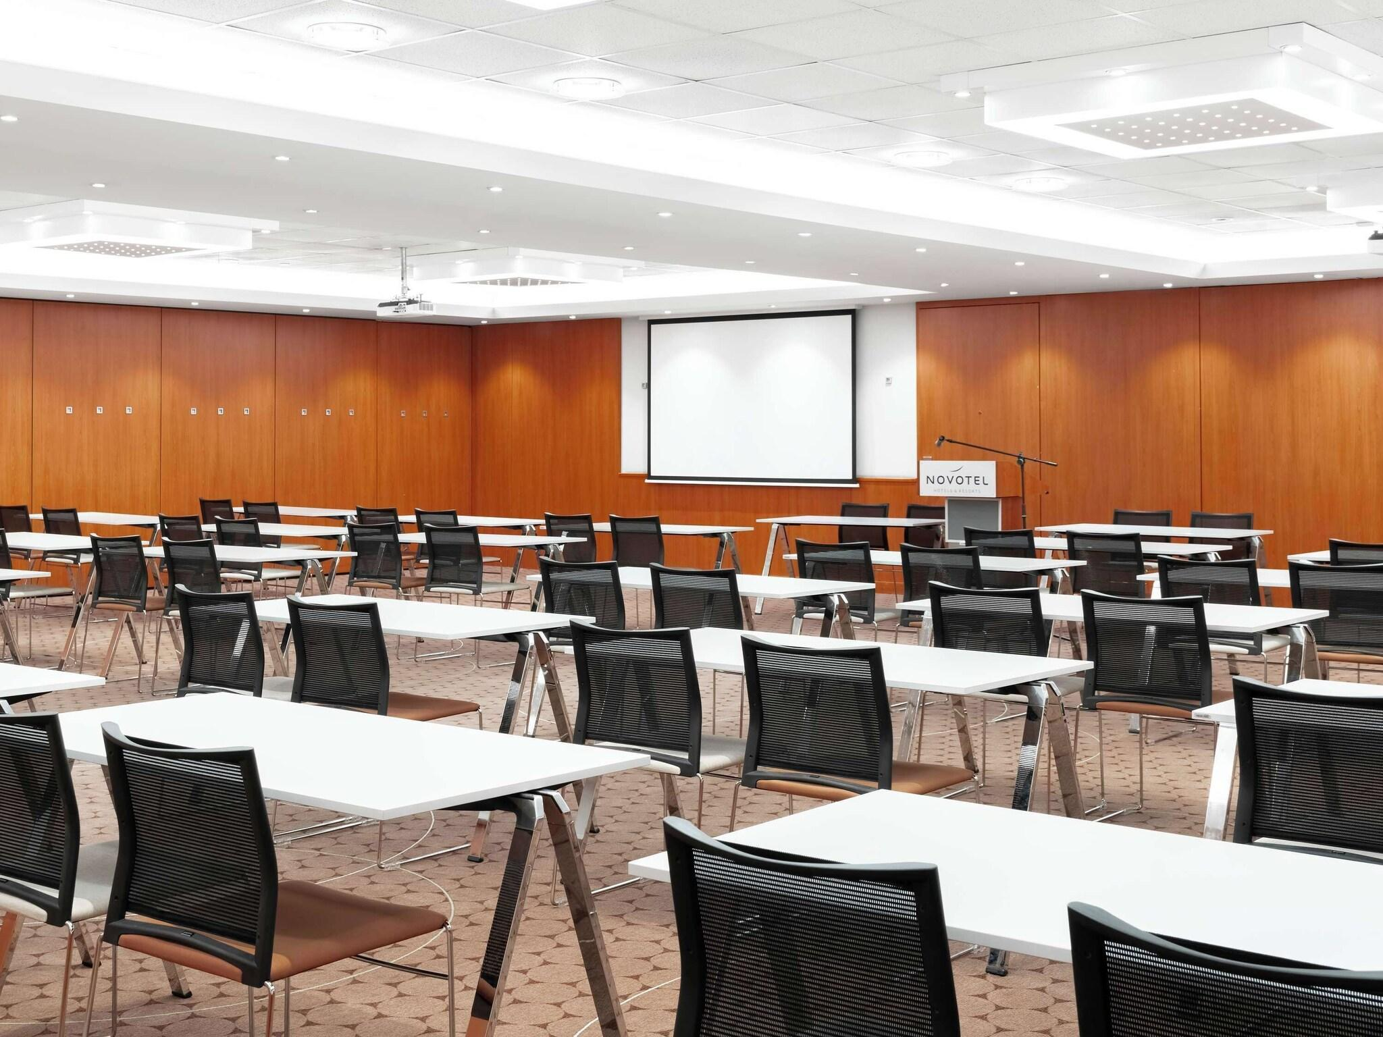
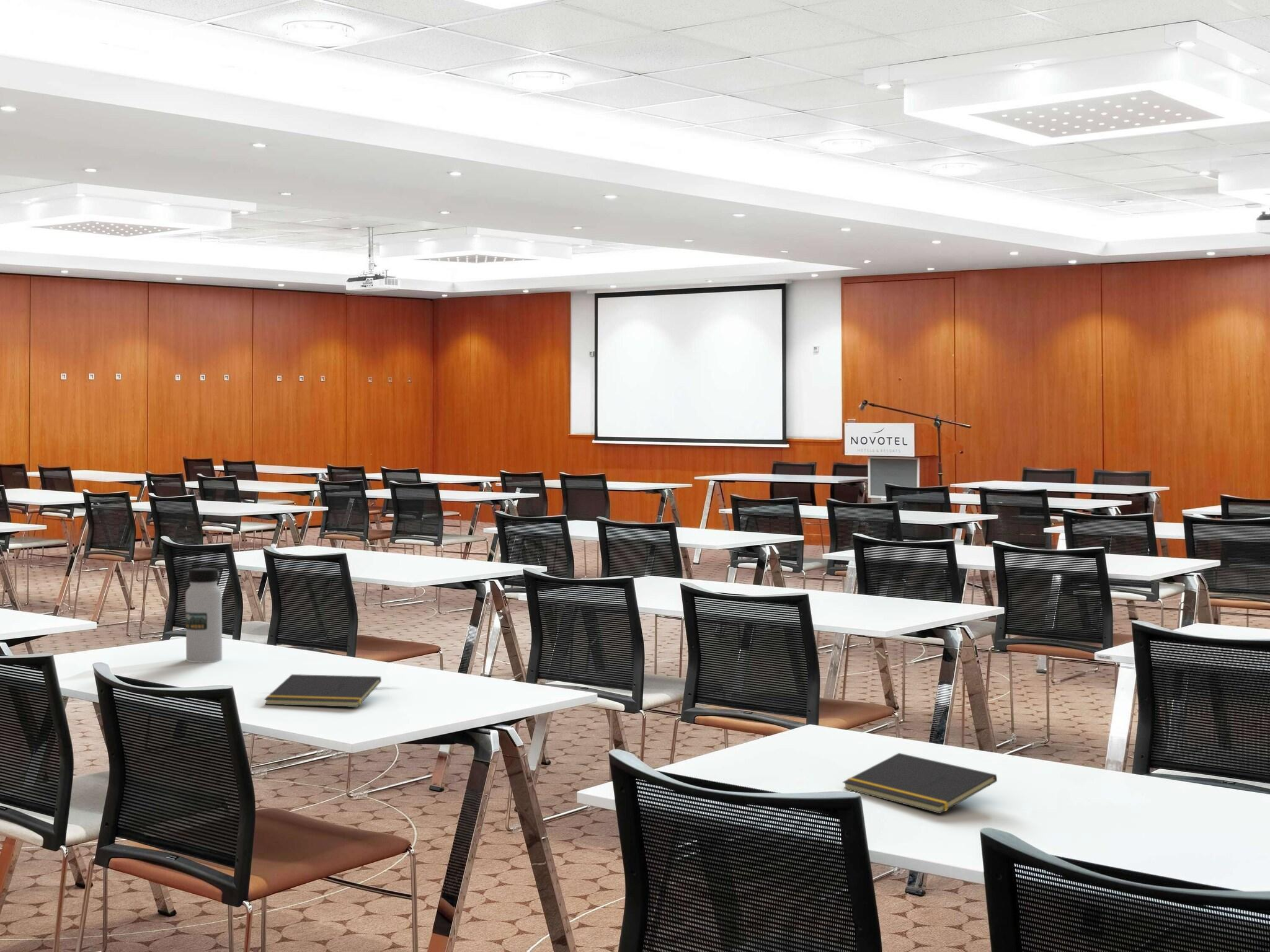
+ notepad (324, 690)
+ water bottle (203, 615)
+ notepad (918, 782)
